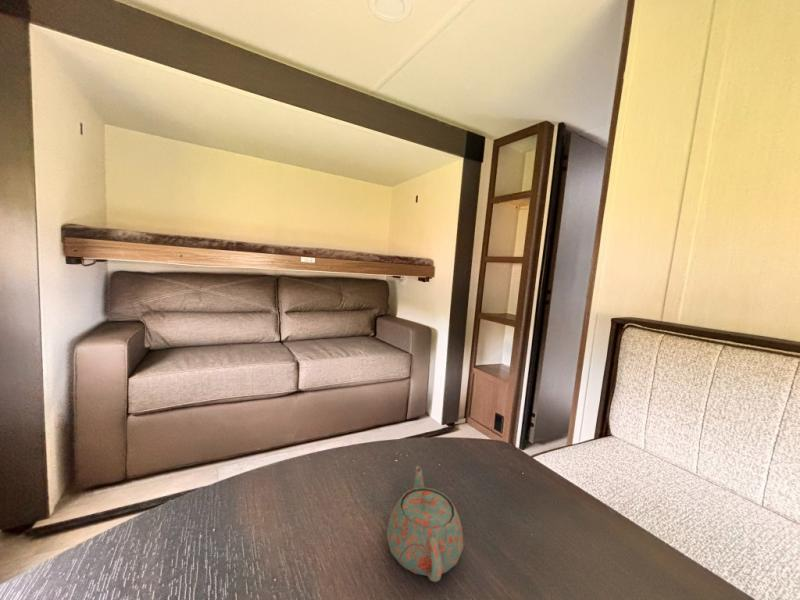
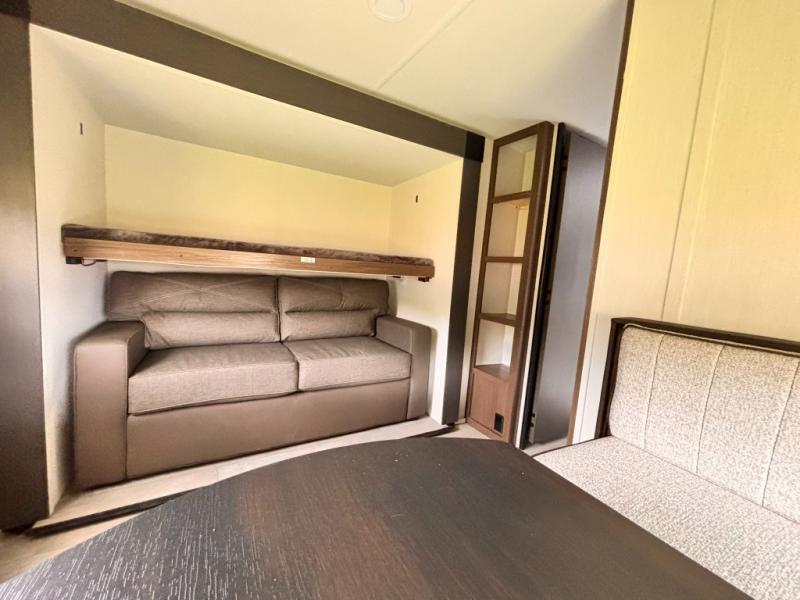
- teapot (425, 519)
